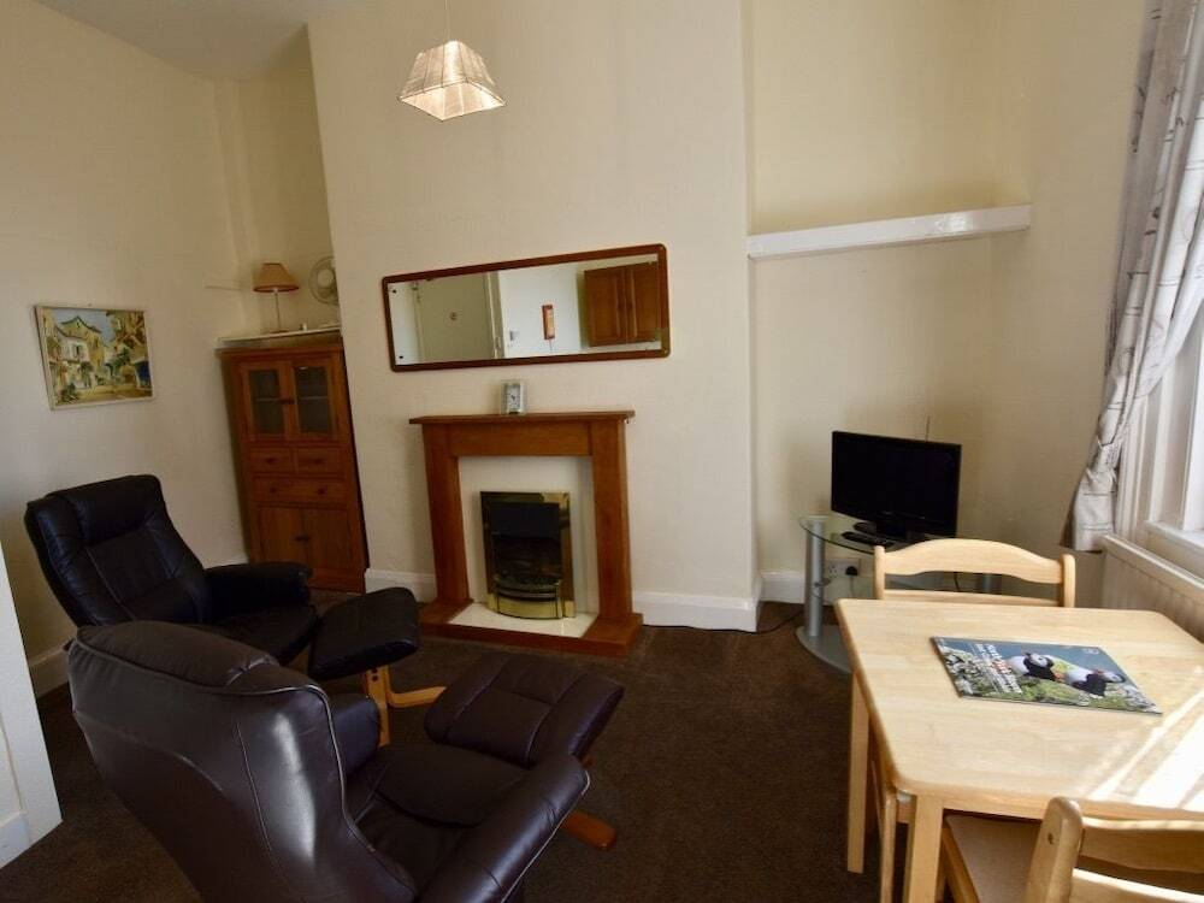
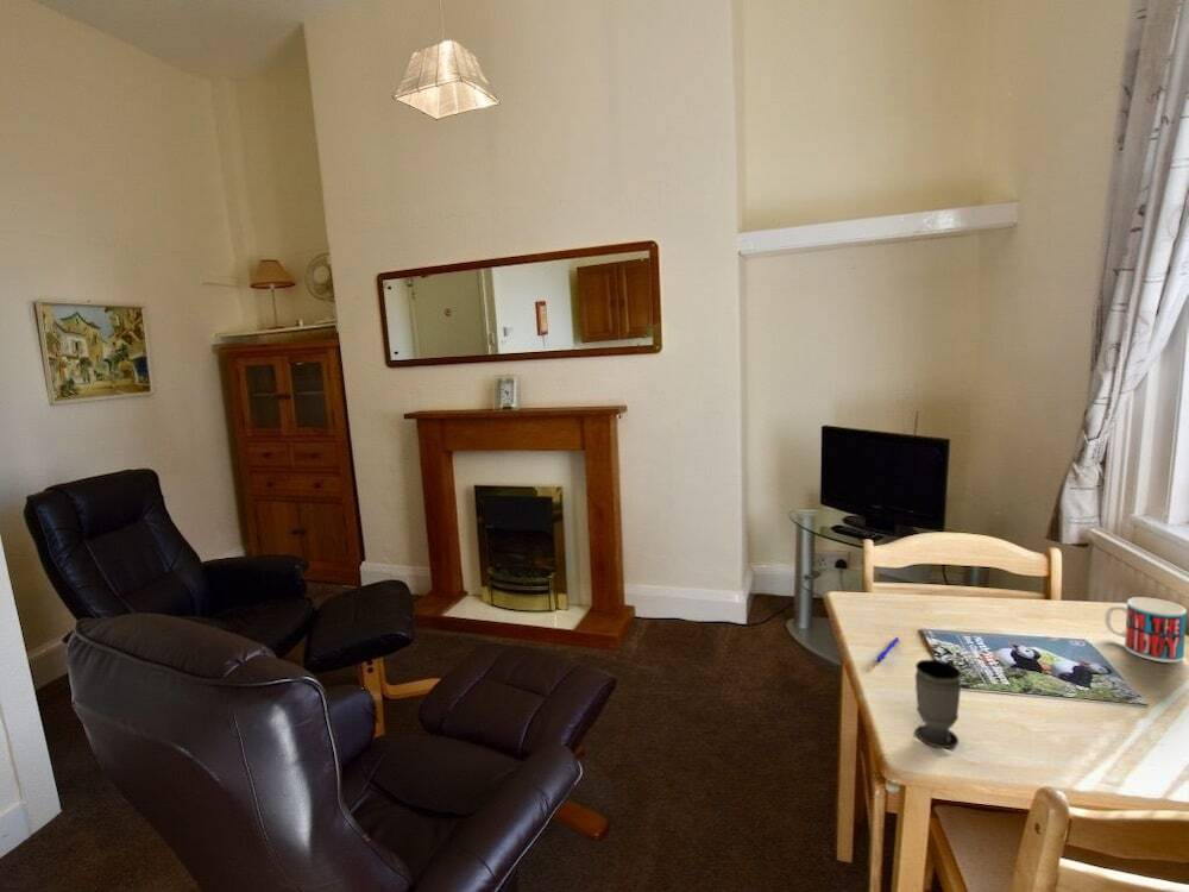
+ mug (1143, 627)
+ pen (888, 648)
+ cup (937, 703)
